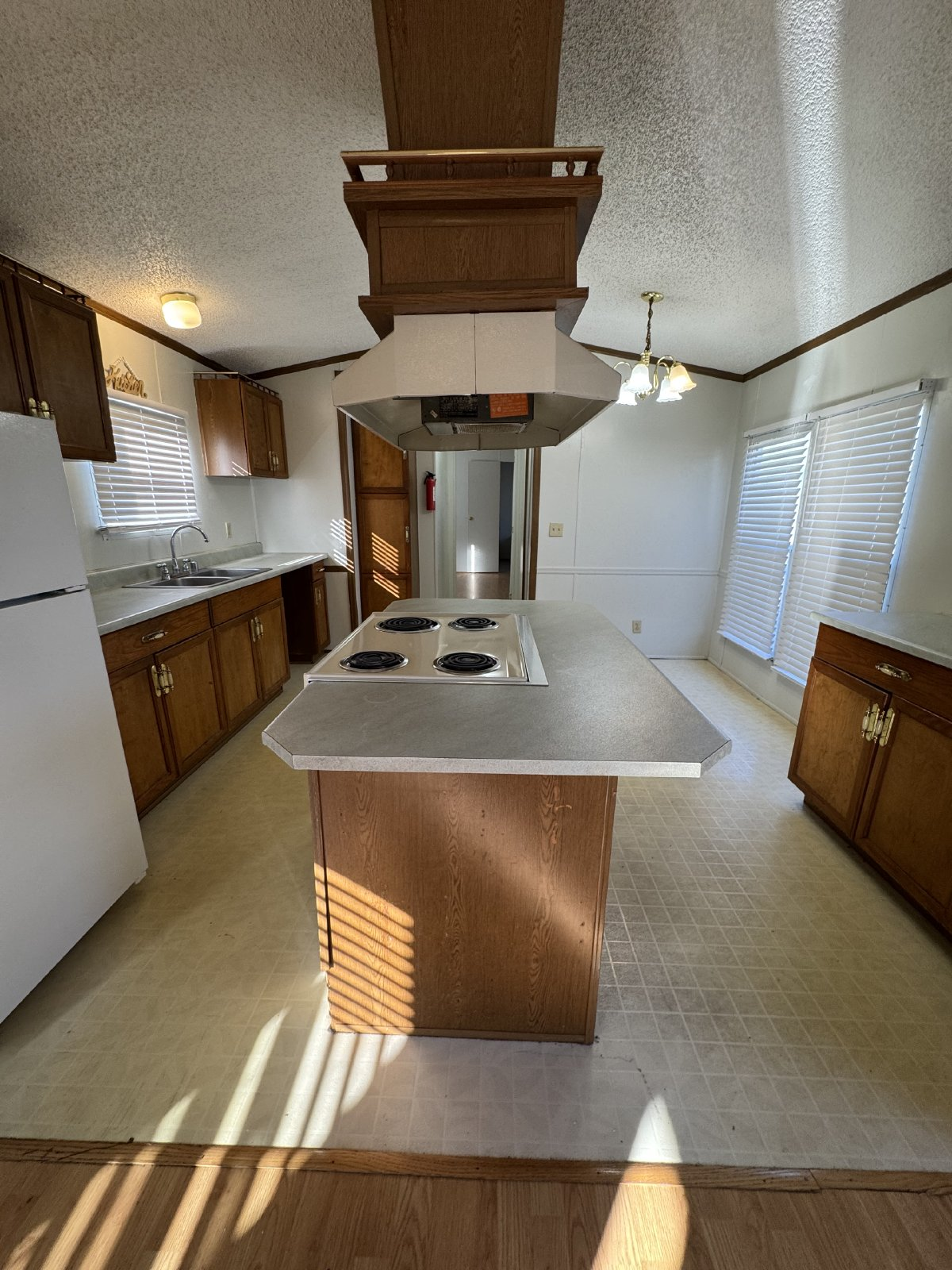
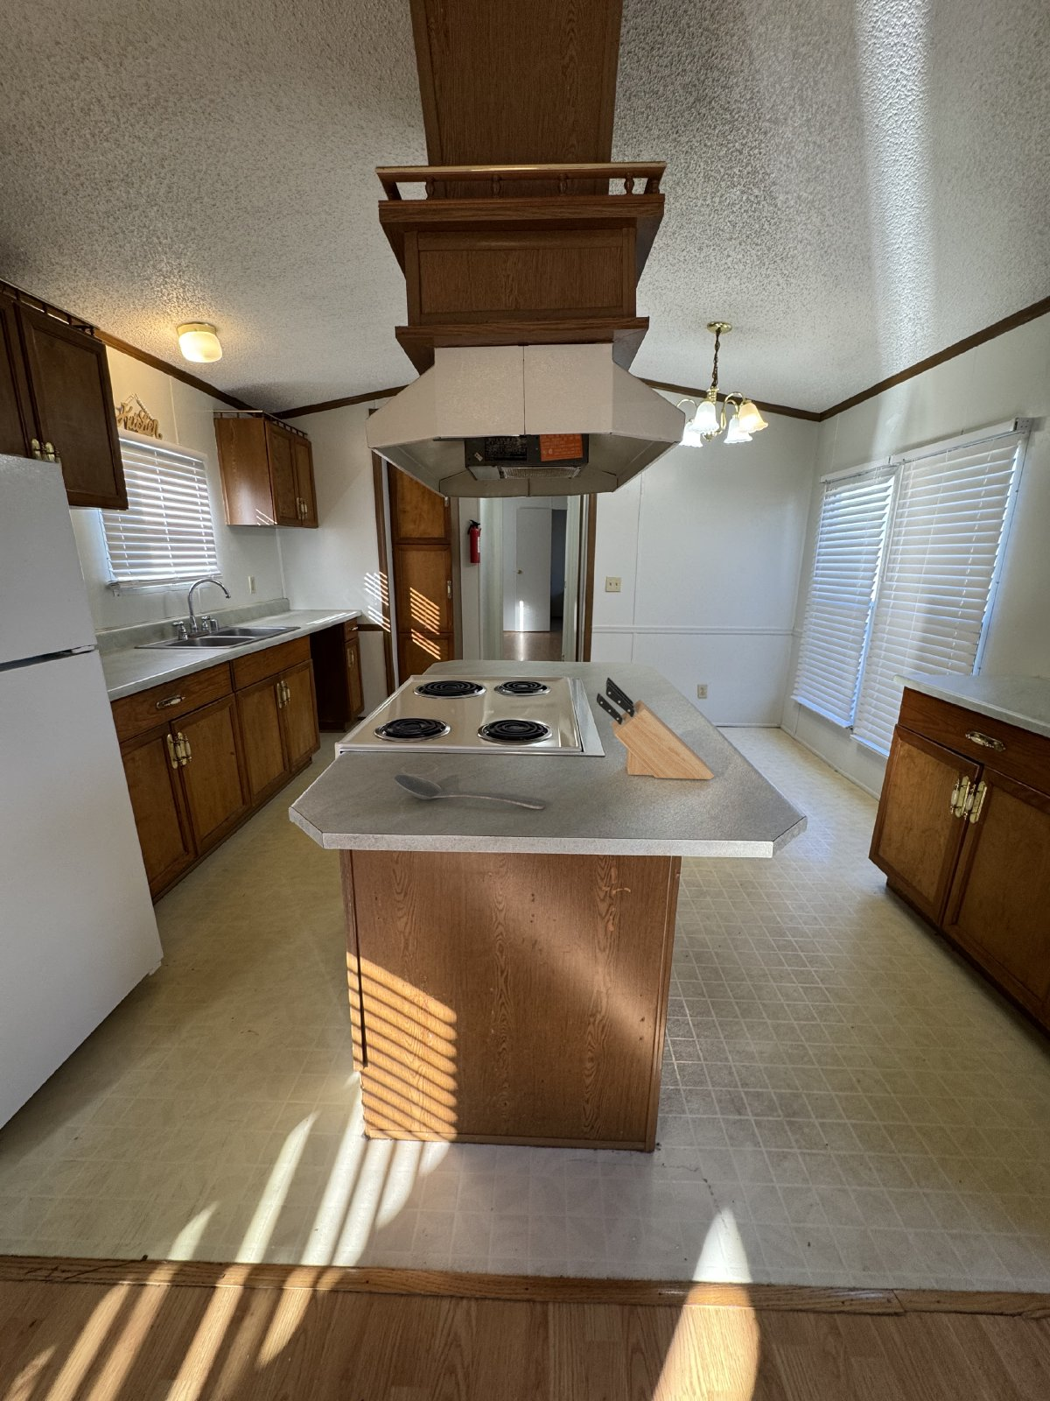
+ stirrer (468, 793)
+ knife block (654, 727)
